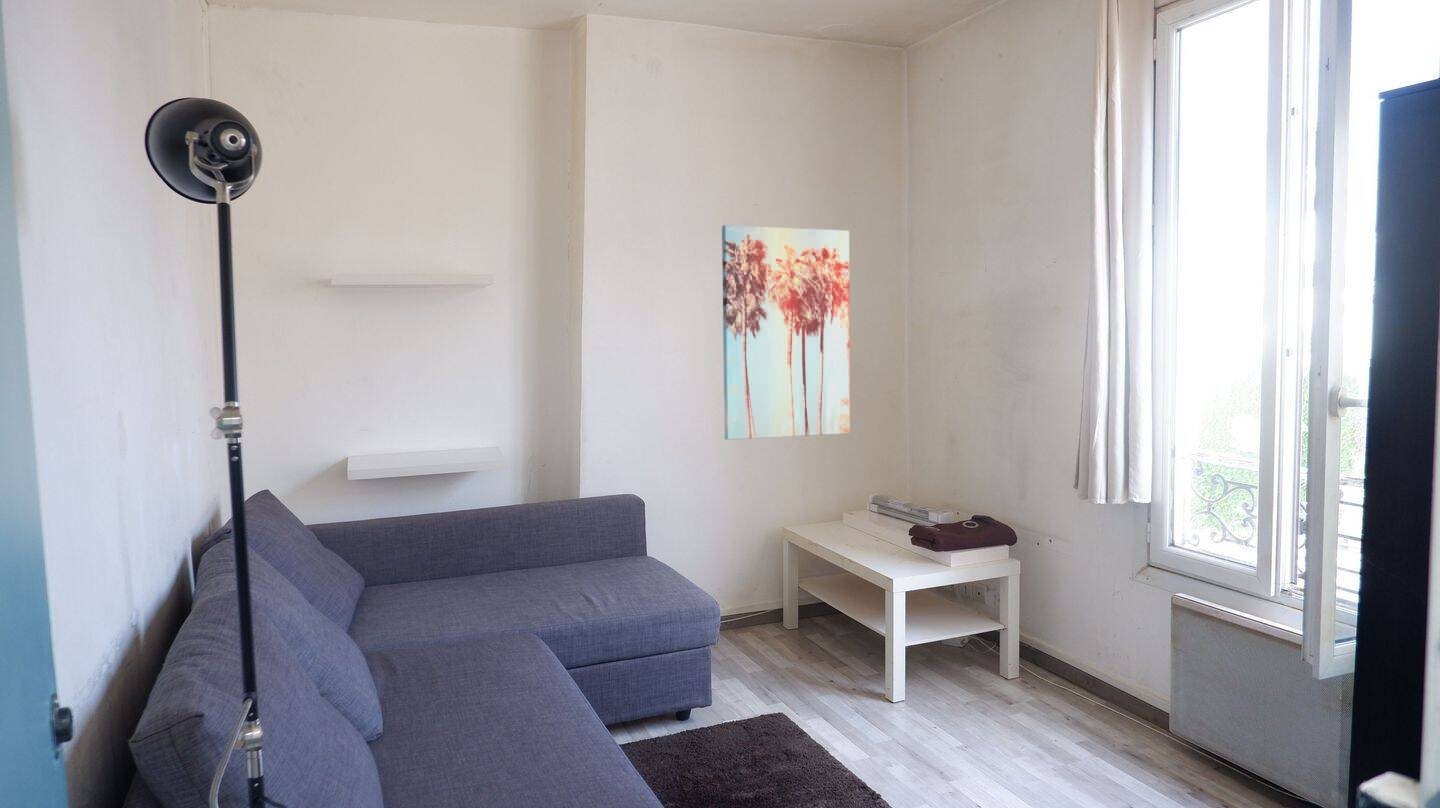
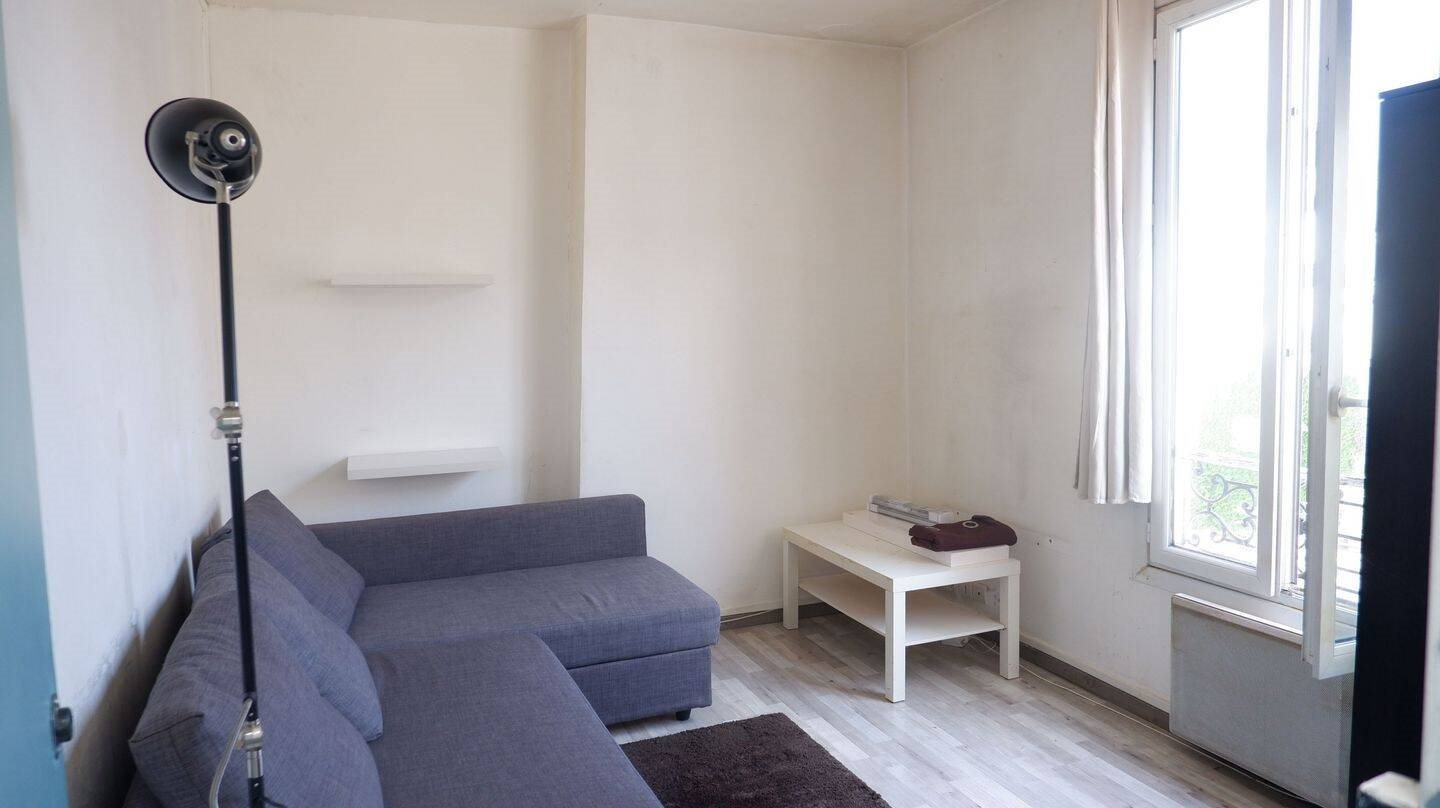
- wall art (788, 332)
